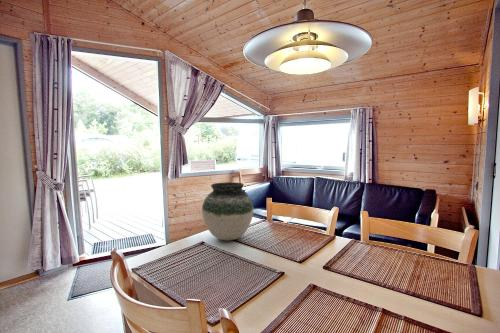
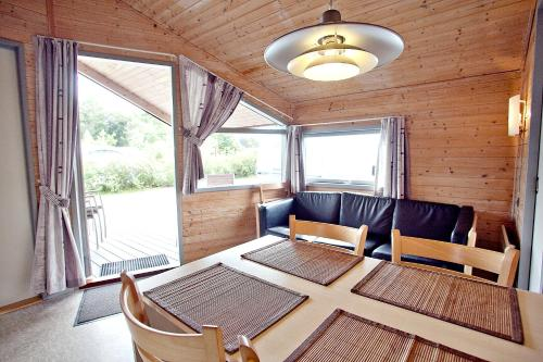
- vase (227, 211)
